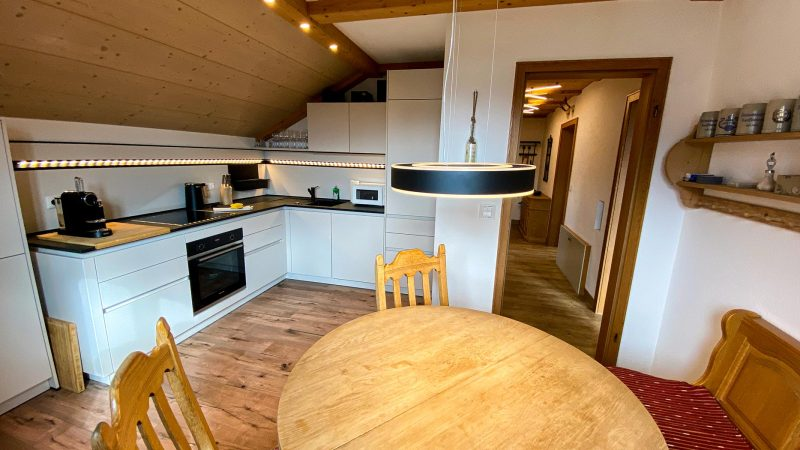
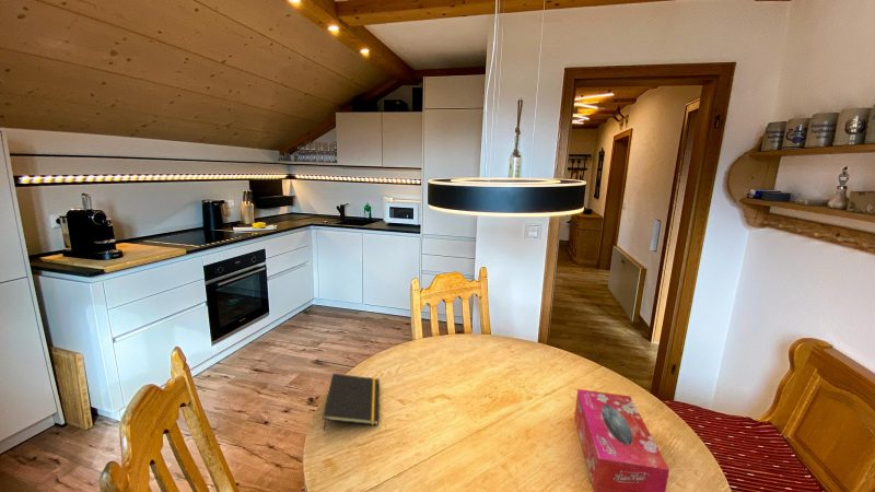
+ notepad (353, 397)
+ tissue box (614, 438)
